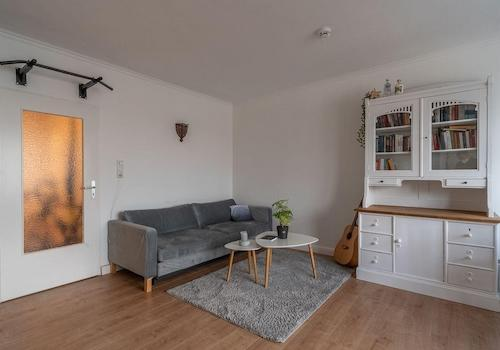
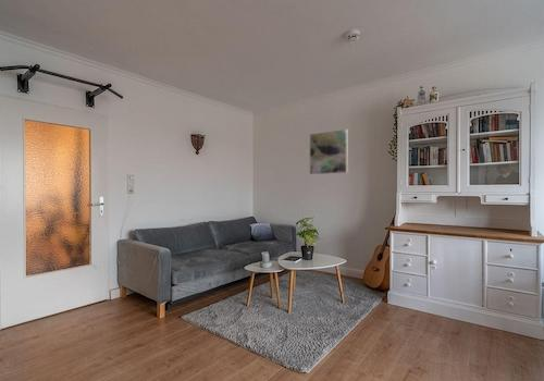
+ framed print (327, 152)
